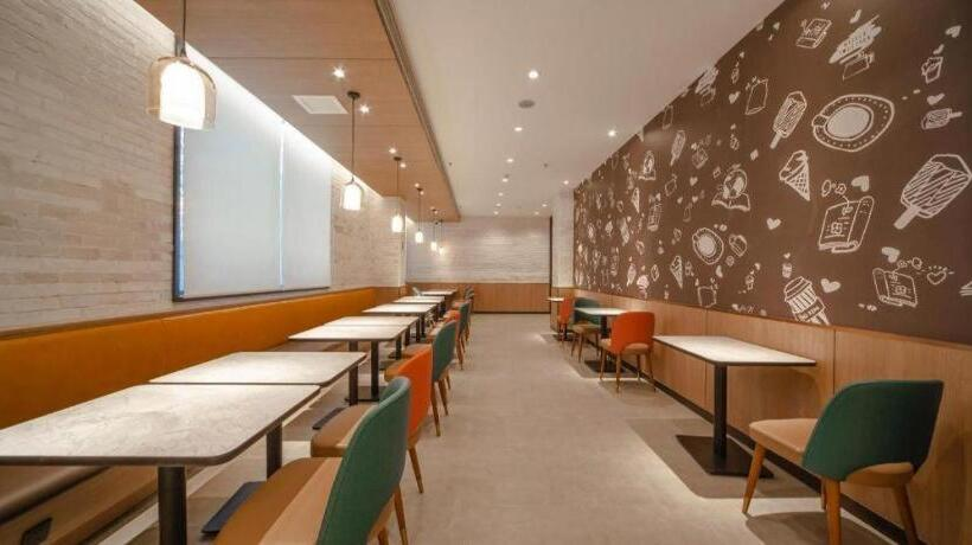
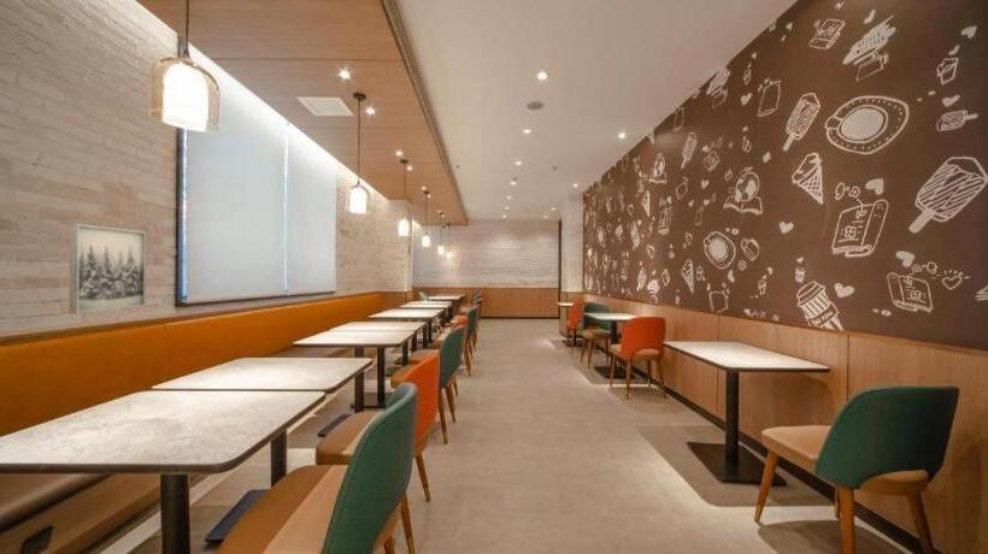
+ wall art (111, 269)
